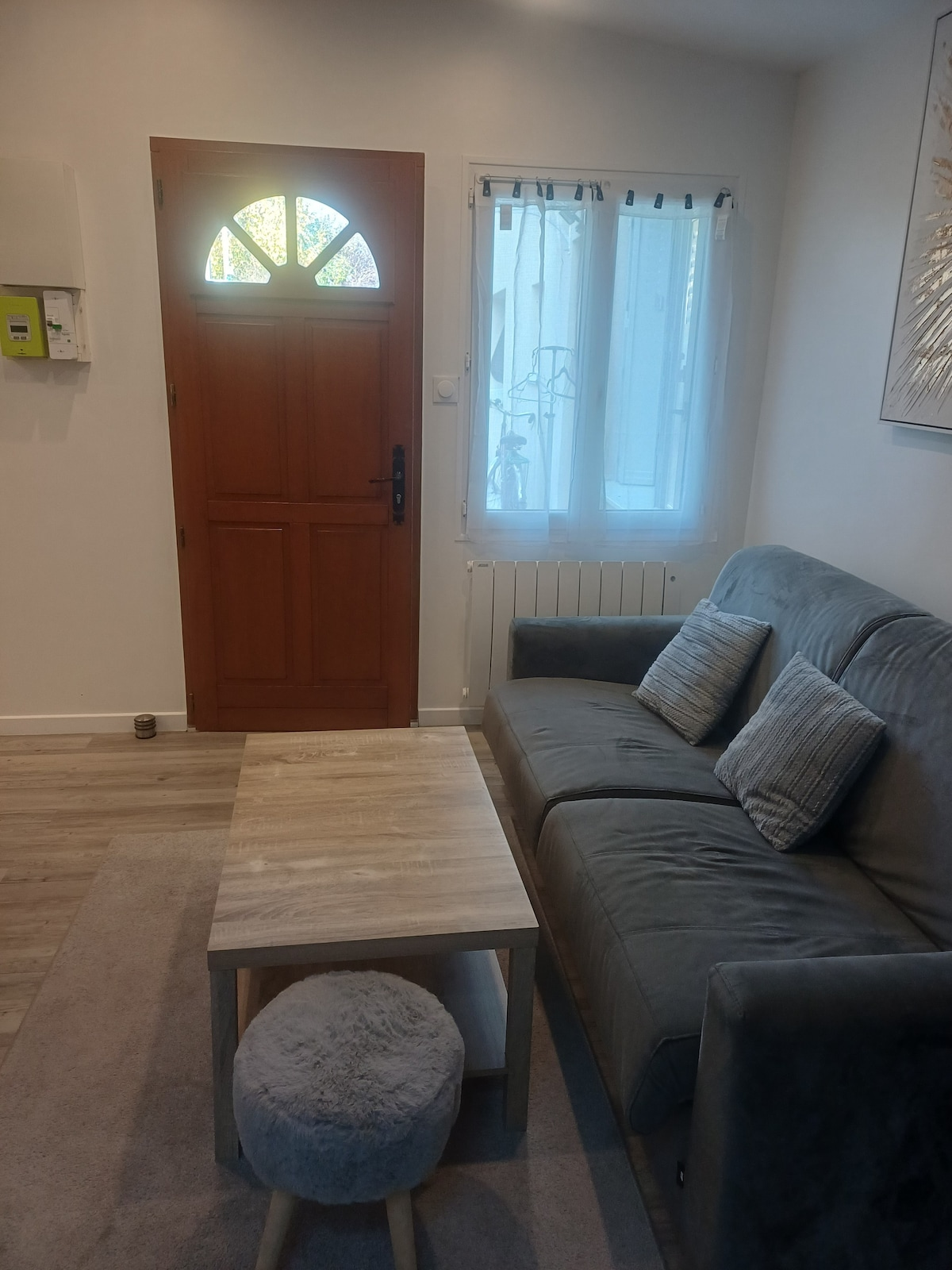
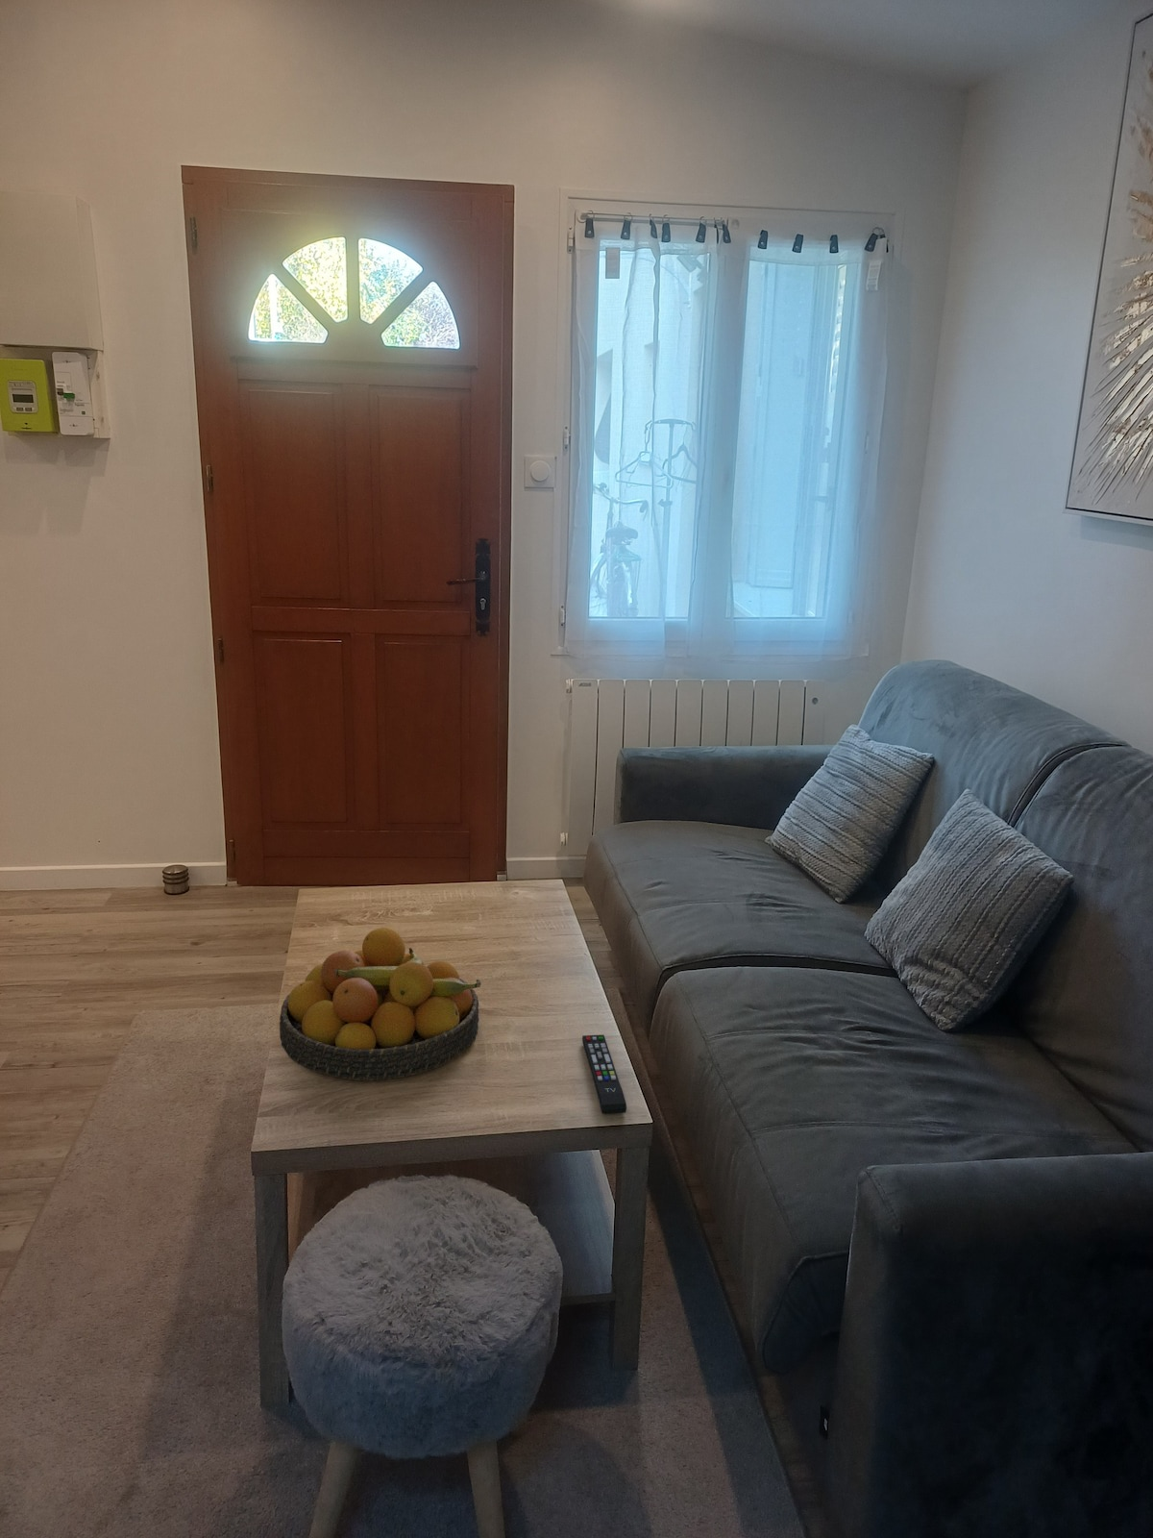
+ remote control (602, 1071)
+ fruit bowl (379, 991)
